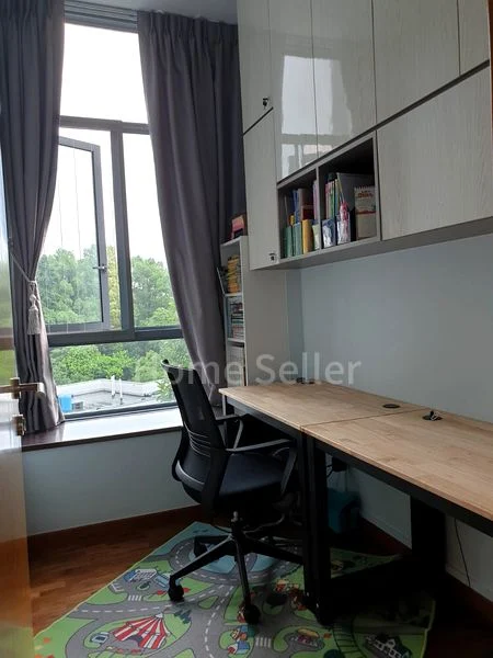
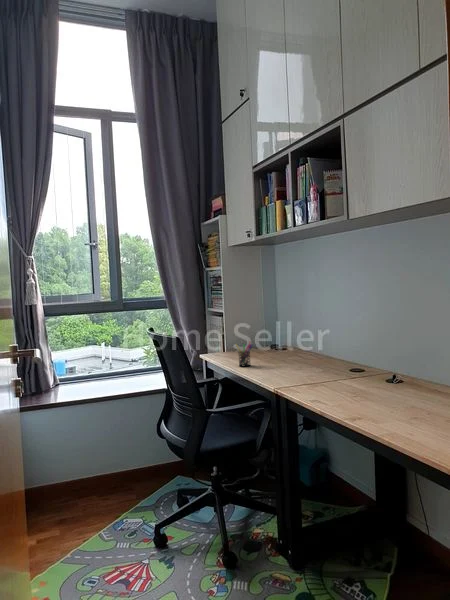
+ pen holder (244, 353)
